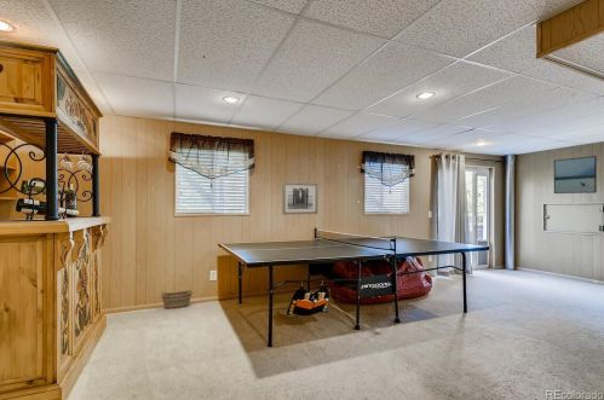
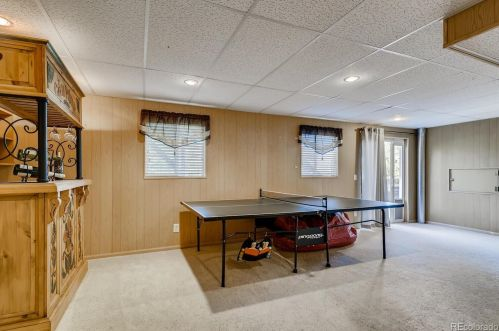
- basket (177, 292)
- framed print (574, 175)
- wall art (300, 198)
